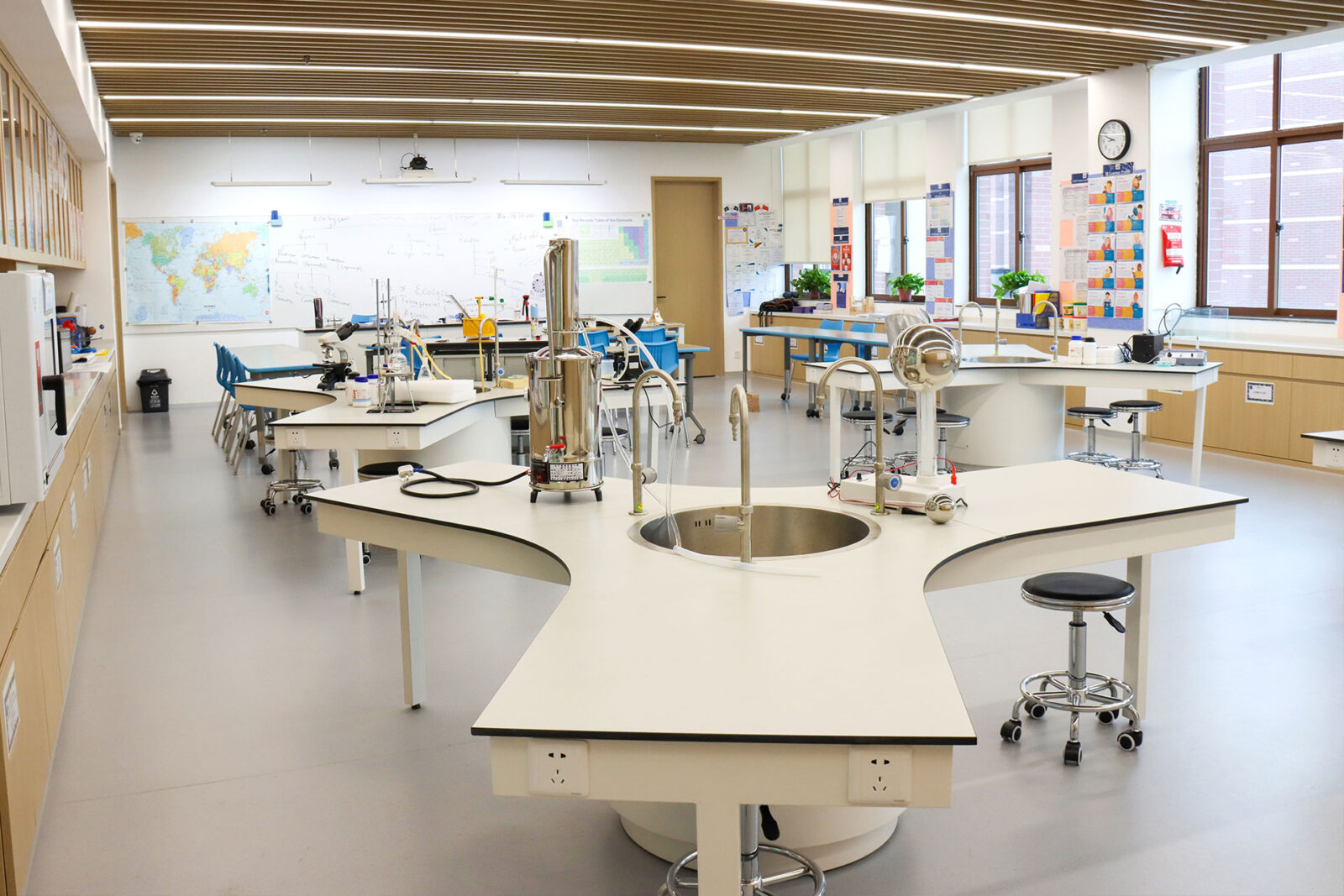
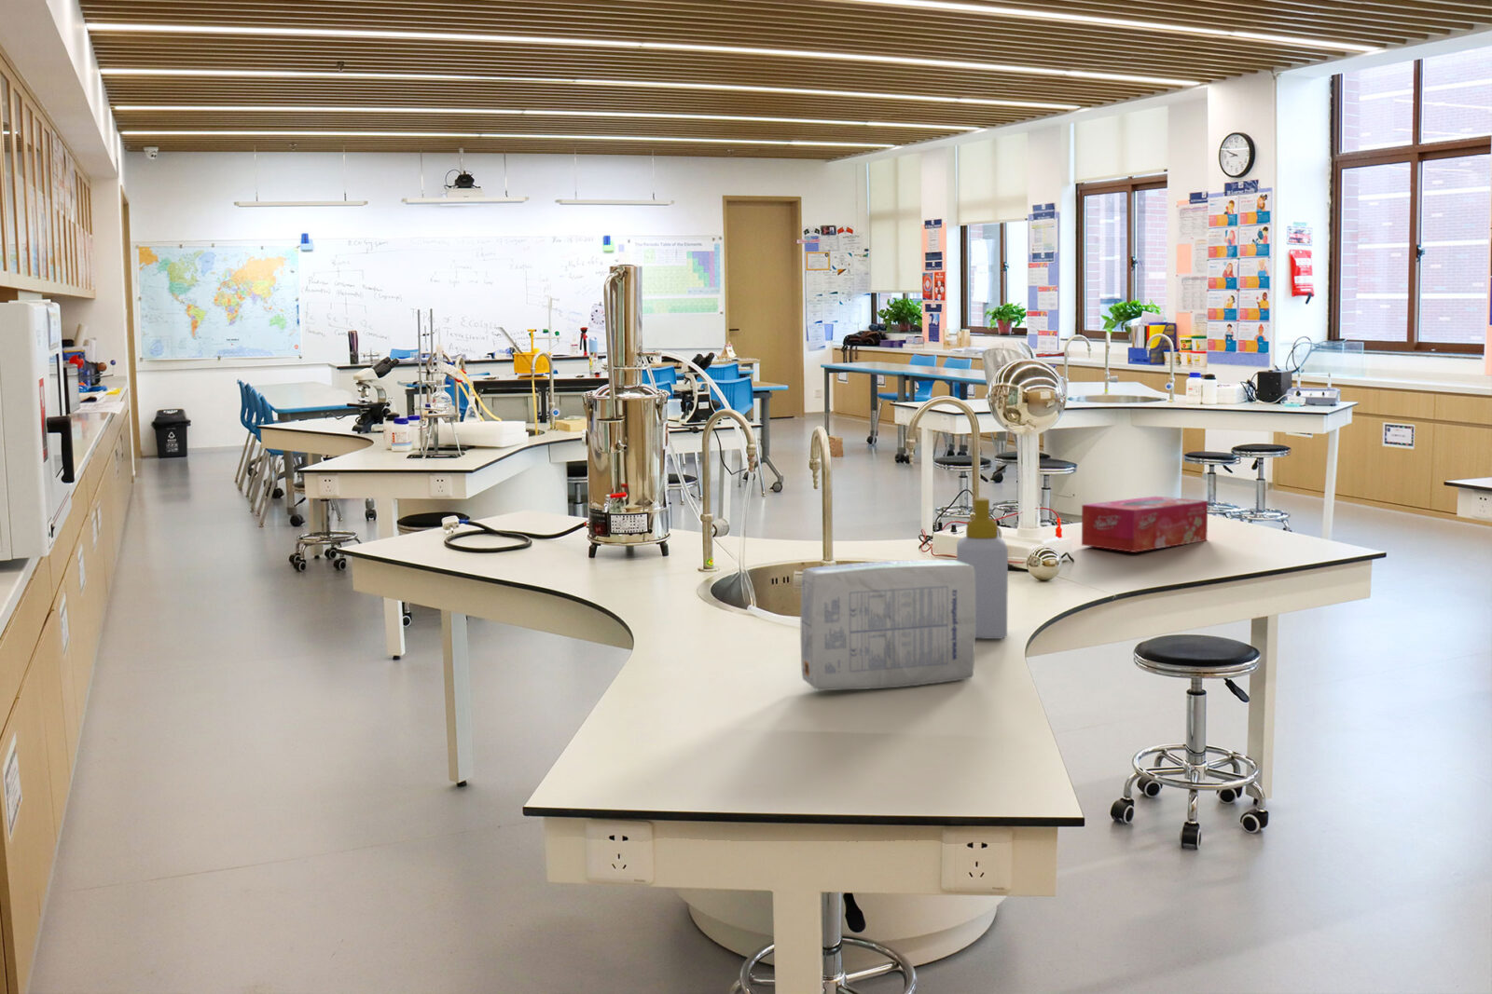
+ bag (888, 623)
+ tissue box (1145, 523)
+ soap bottle (981, 567)
